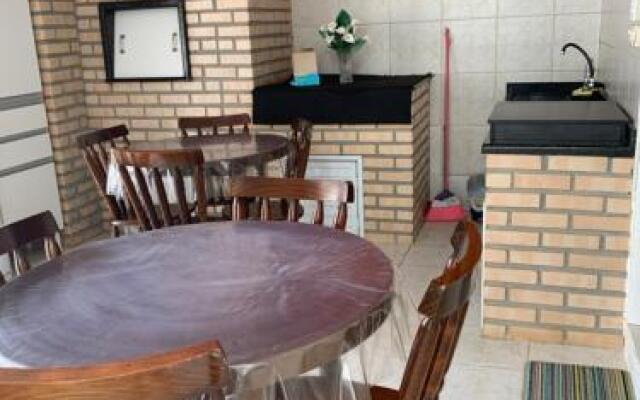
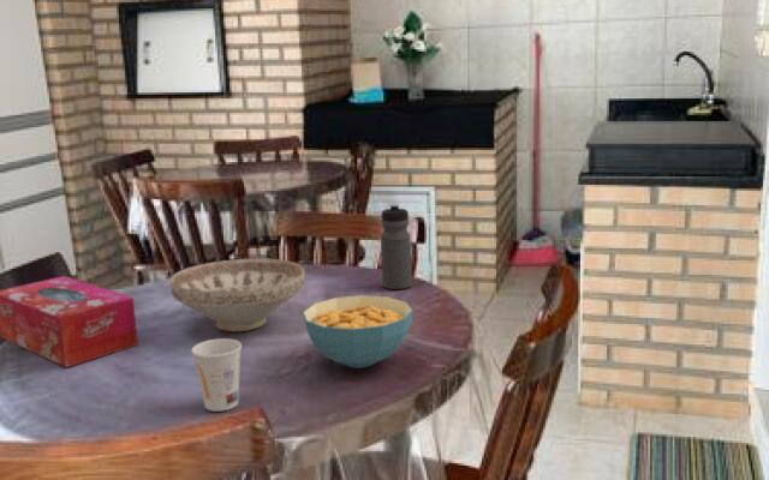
+ decorative bowl (239, 298)
+ tissue box (64, 317)
+ cereal bowl (358, 336)
+ cup (219, 376)
+ water bottle (395, 245)
